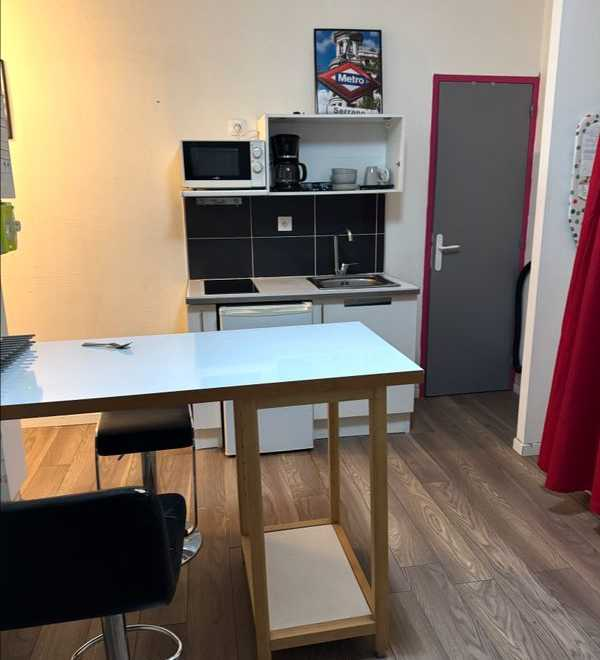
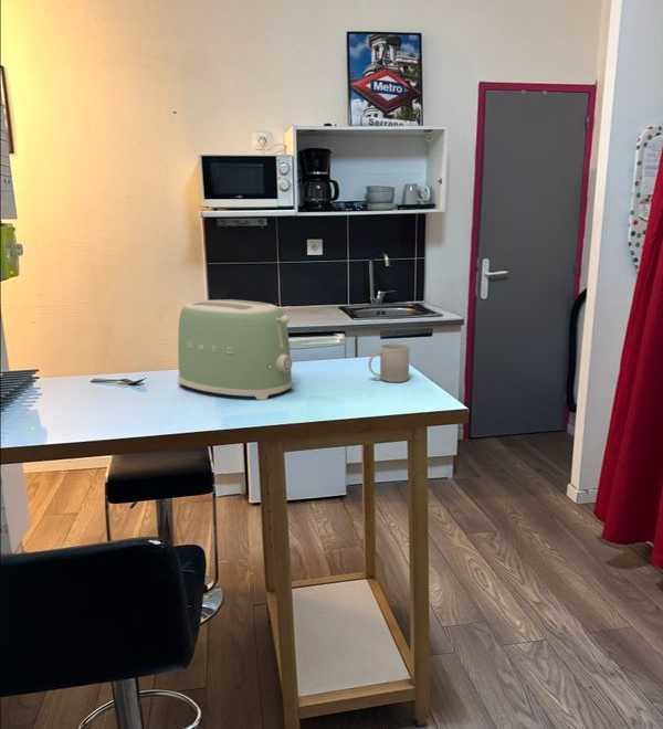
+ toaster (232, 345)
+ mug (388, 362)
